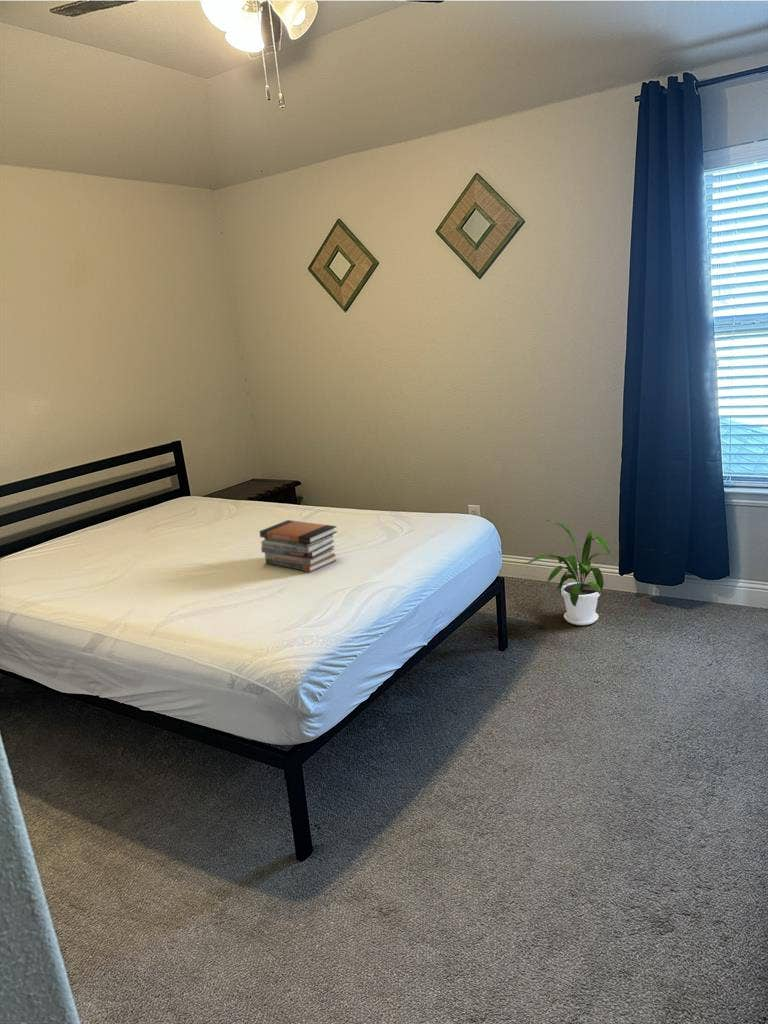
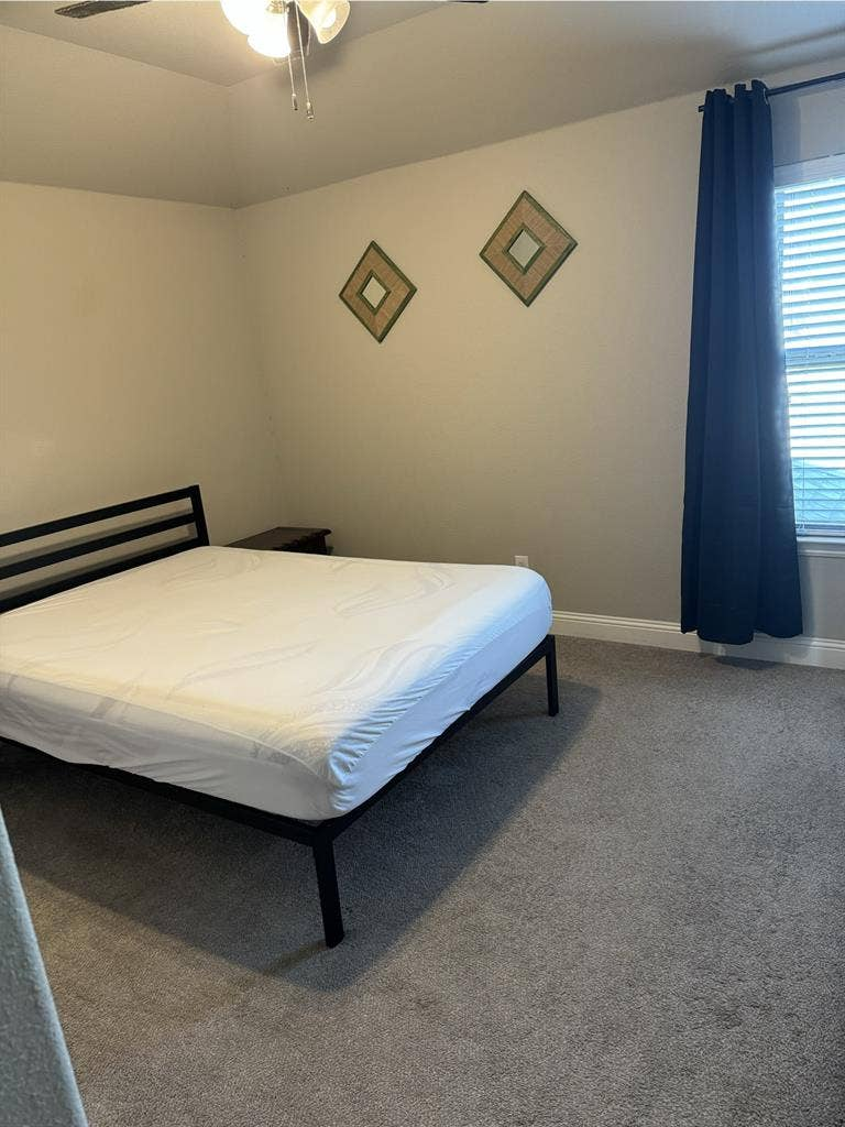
- house plant (577, 572)
- book stack (298, 545)
